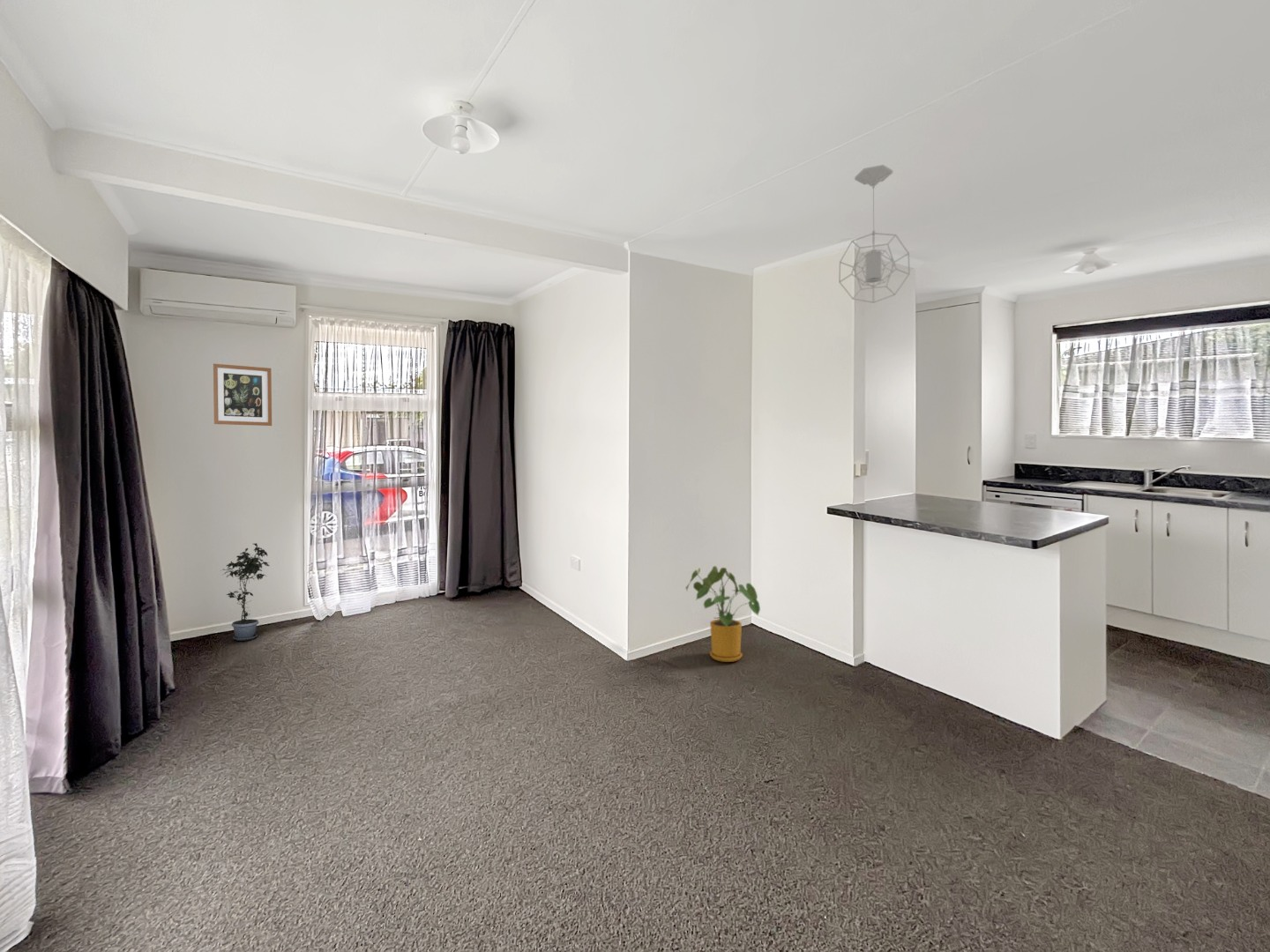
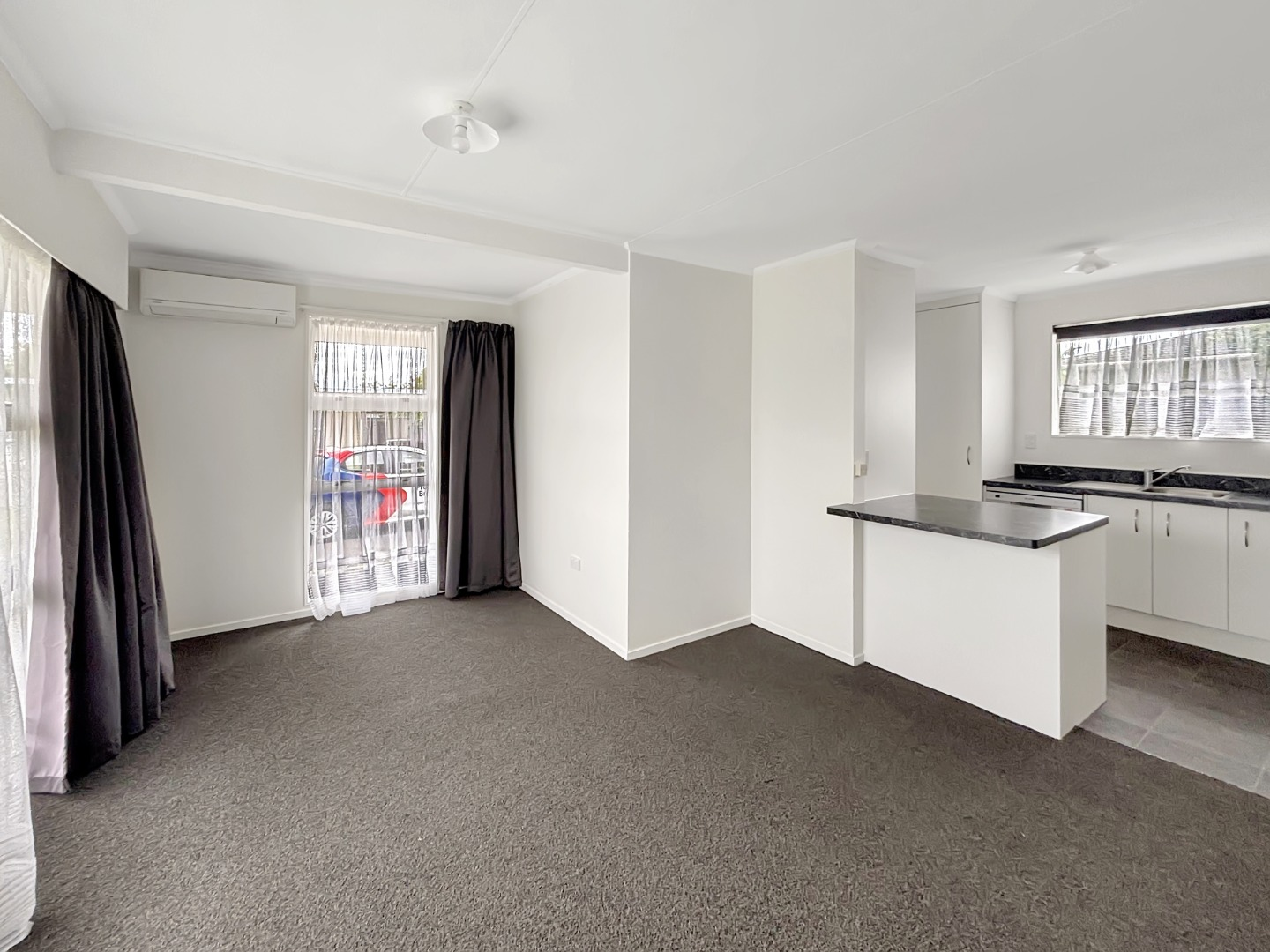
- wall art (243, 395)
- house plant (721, 614)
- pendant light (873, 238)
- potted plant (246, 591)
